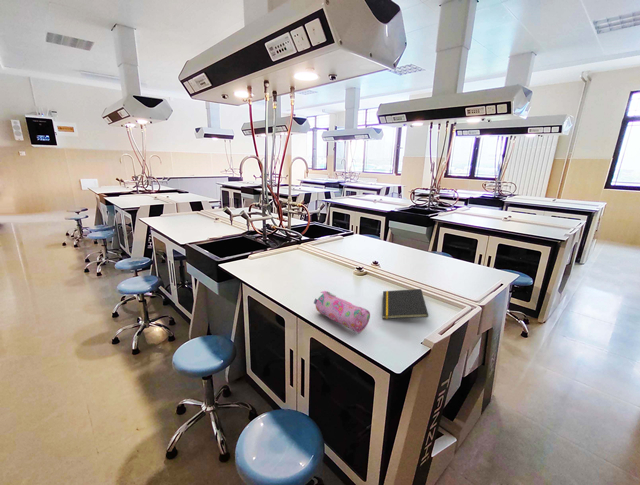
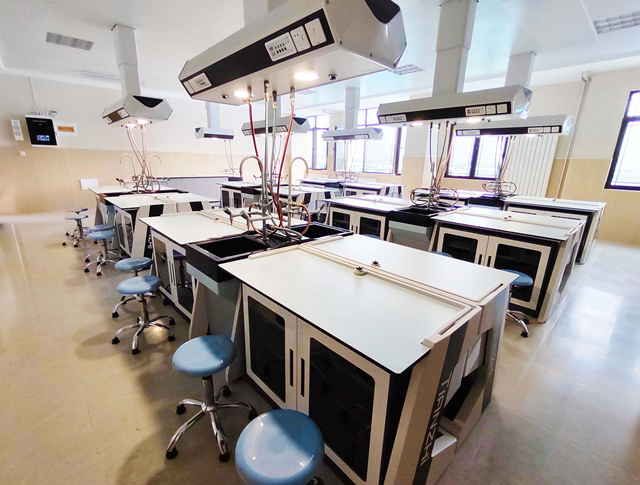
- pencil case (341, 310)
- notepad (403, 302)
